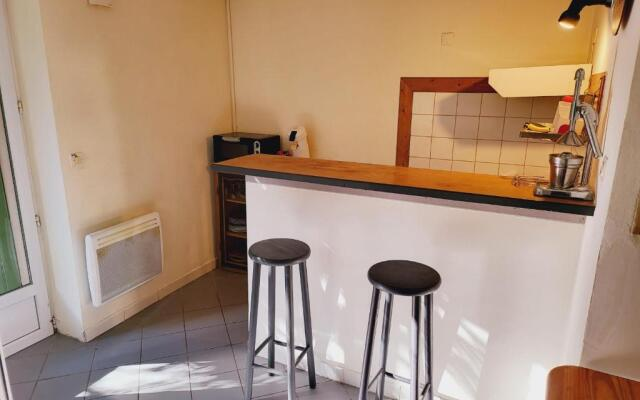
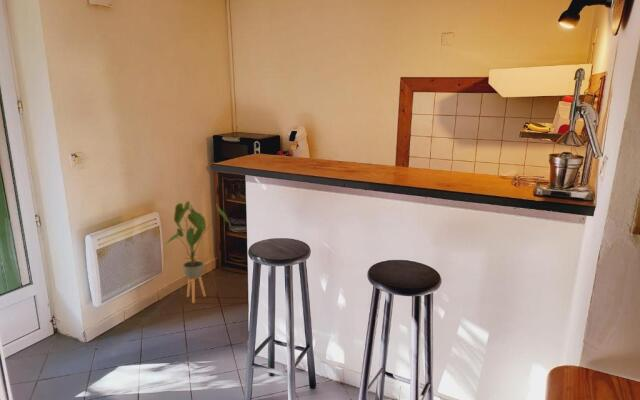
+ house plant (193, 250)
